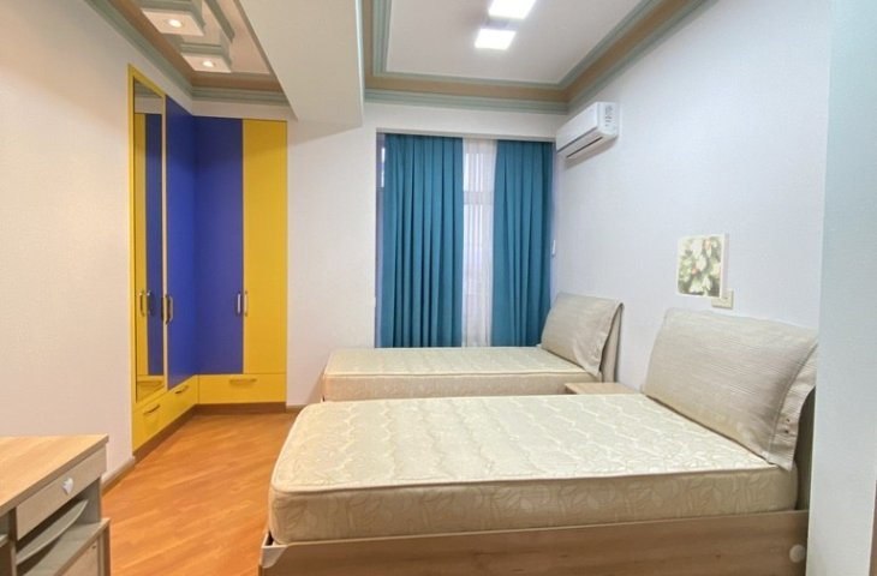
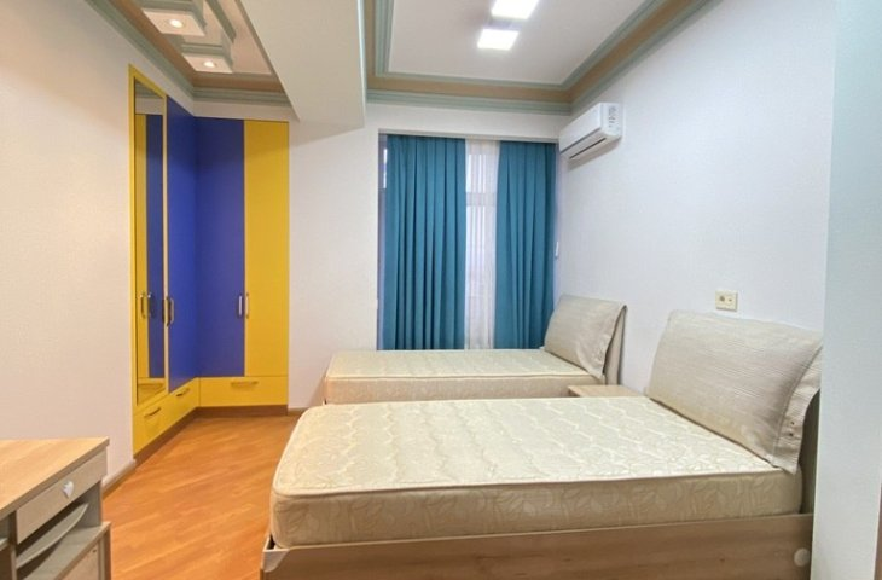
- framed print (700, 266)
